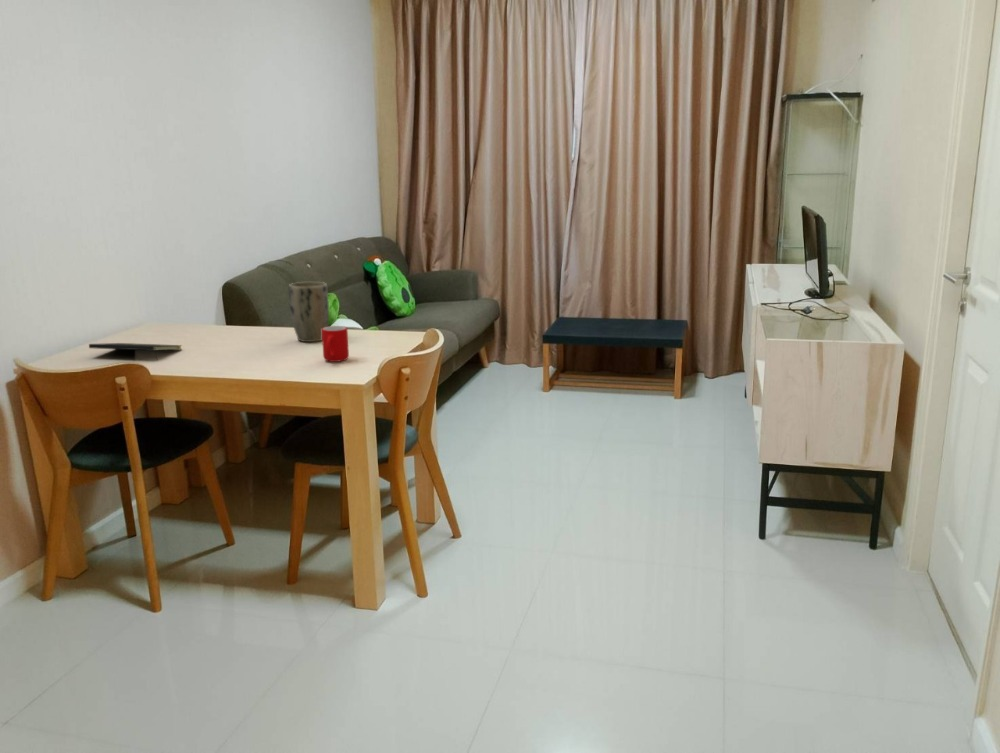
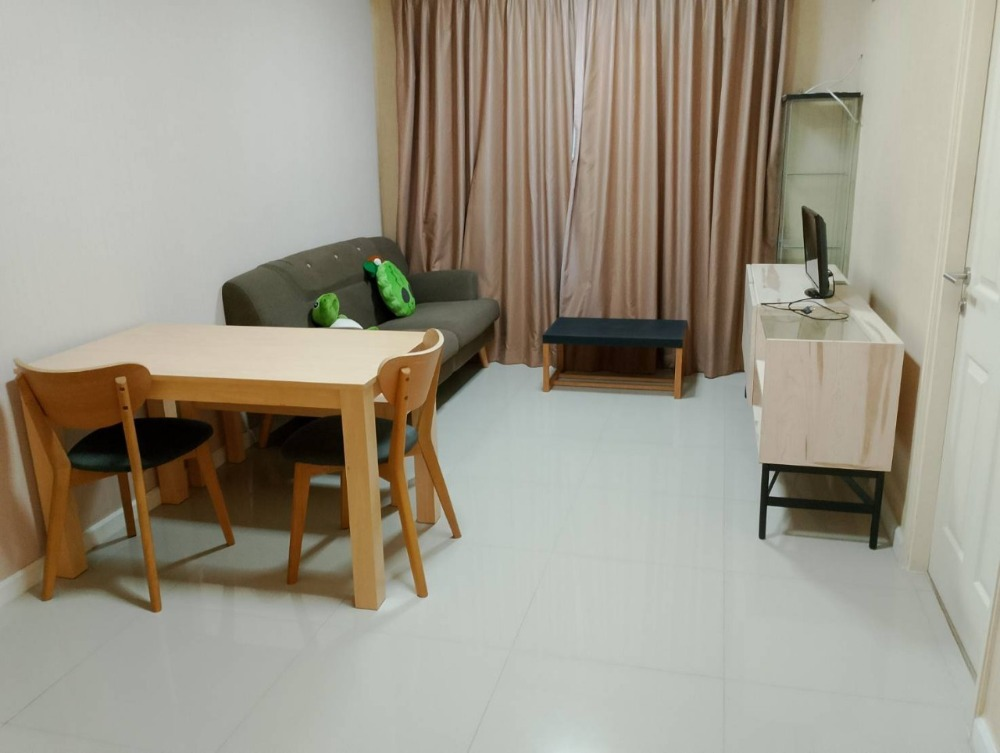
- cup (333, 345)
- plant pot (309, 312)
- notepad (136, 346)
